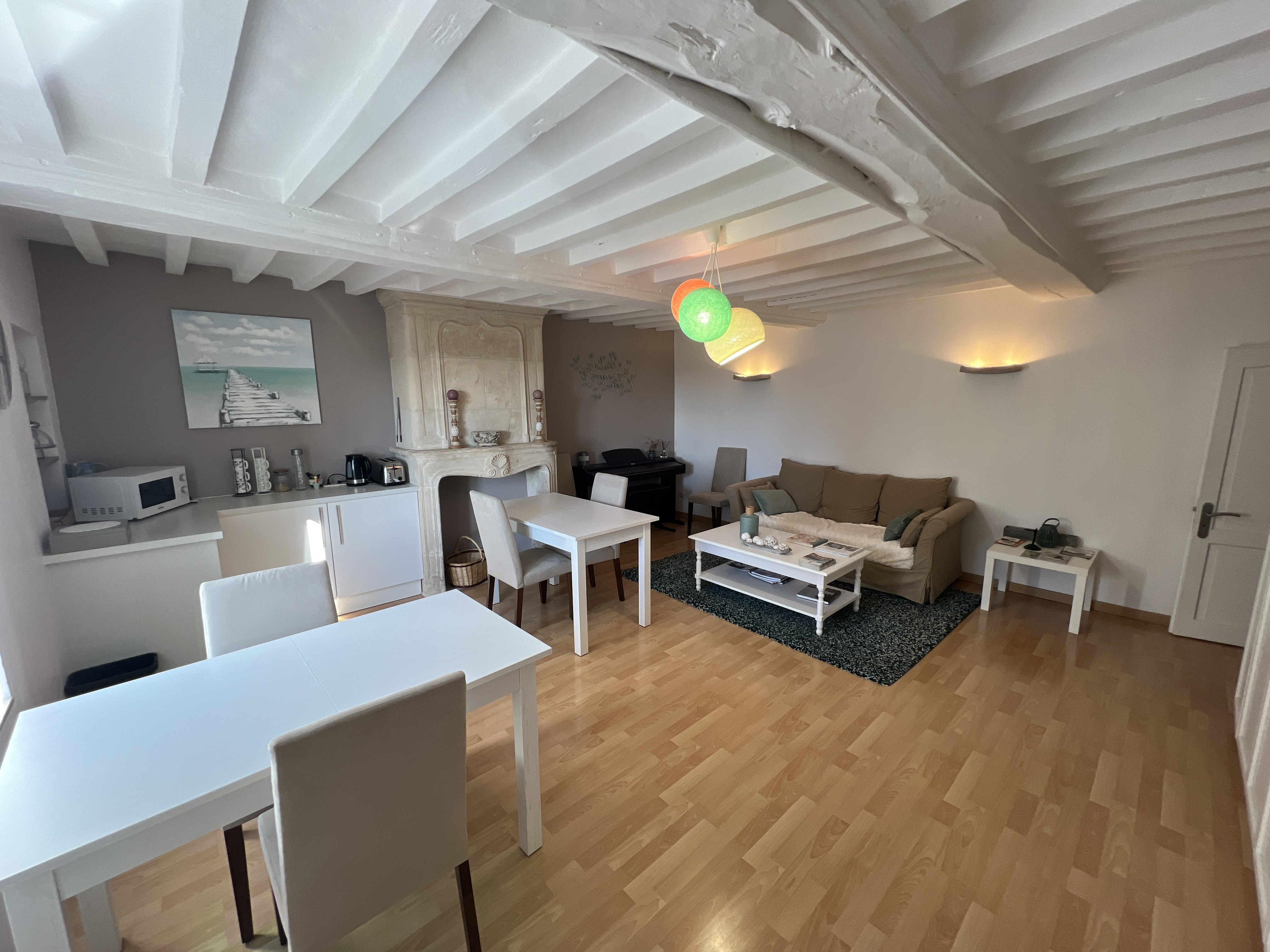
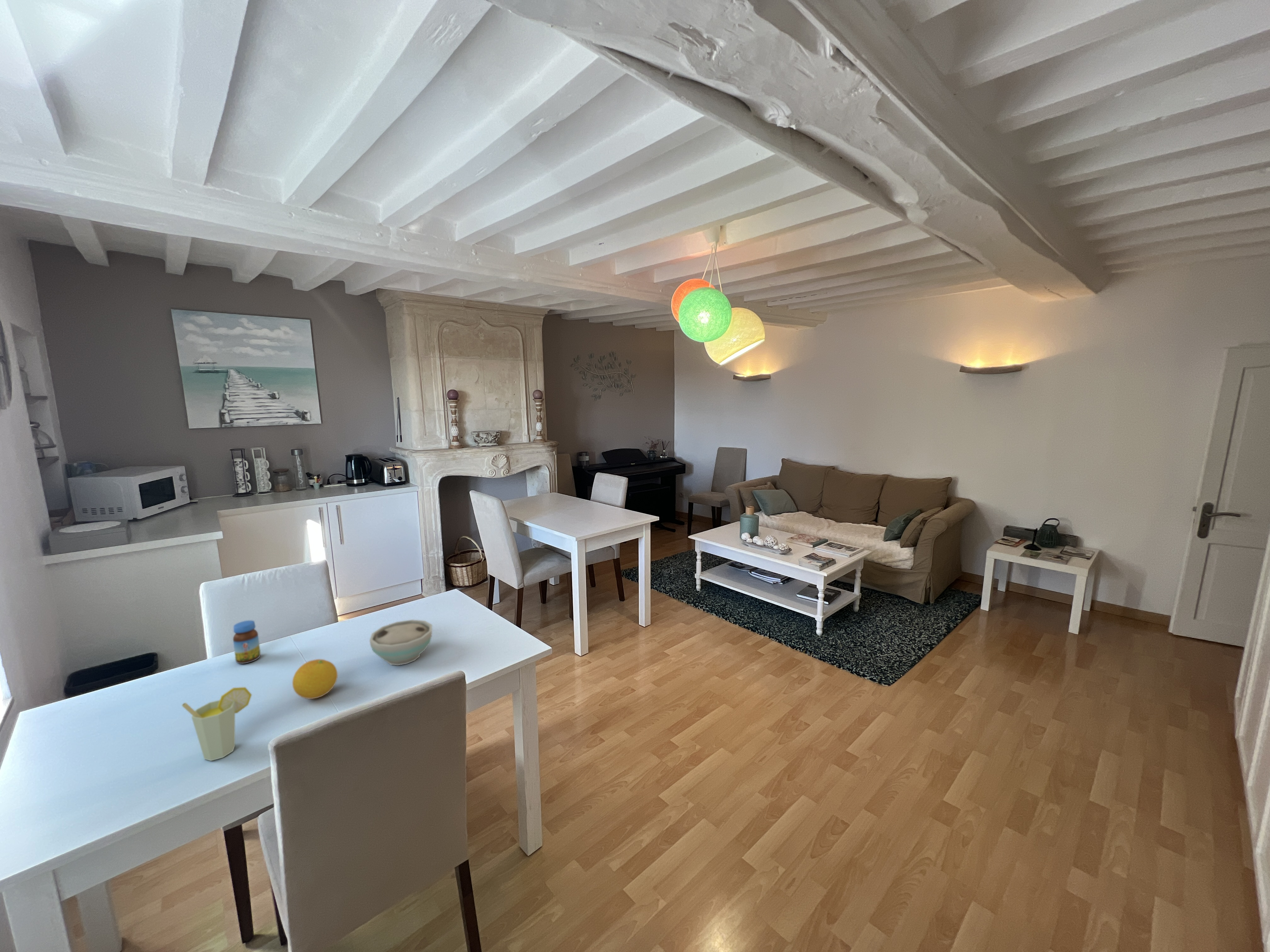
+ jar (246, 641)
+ fruit (315, 678)
+ cup (221, 721)
+ bowl (403, 642)
